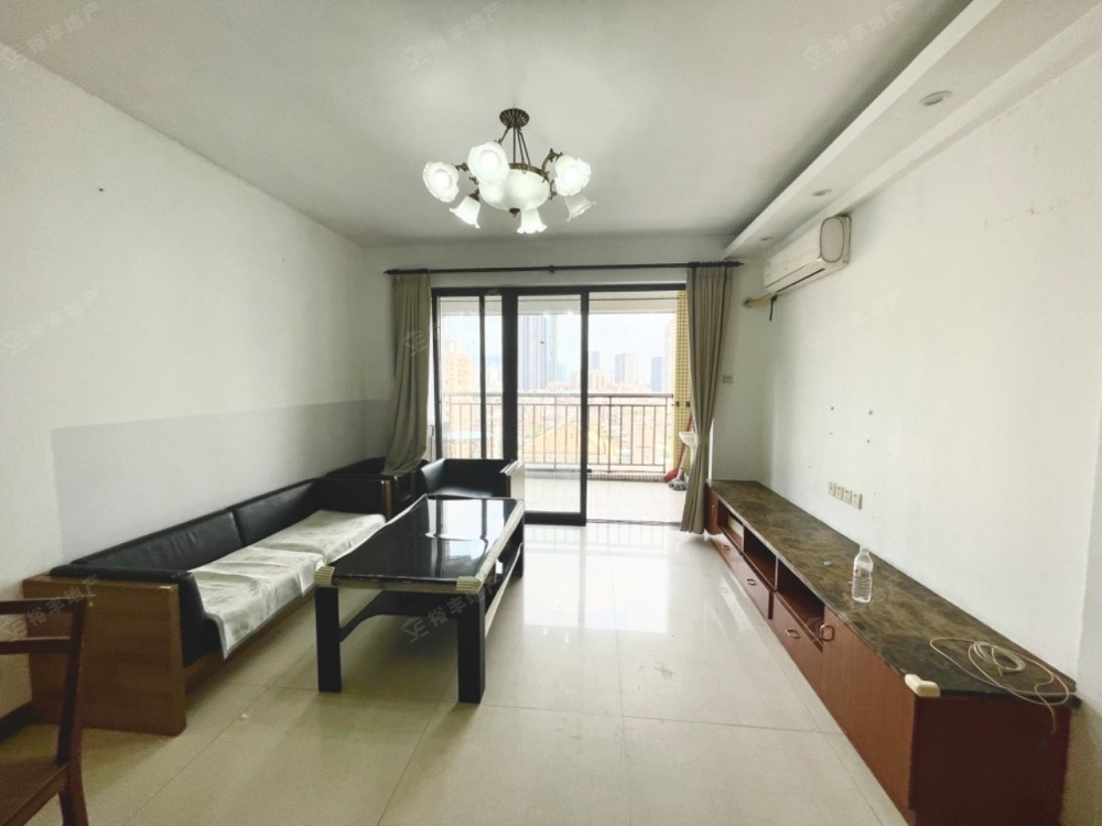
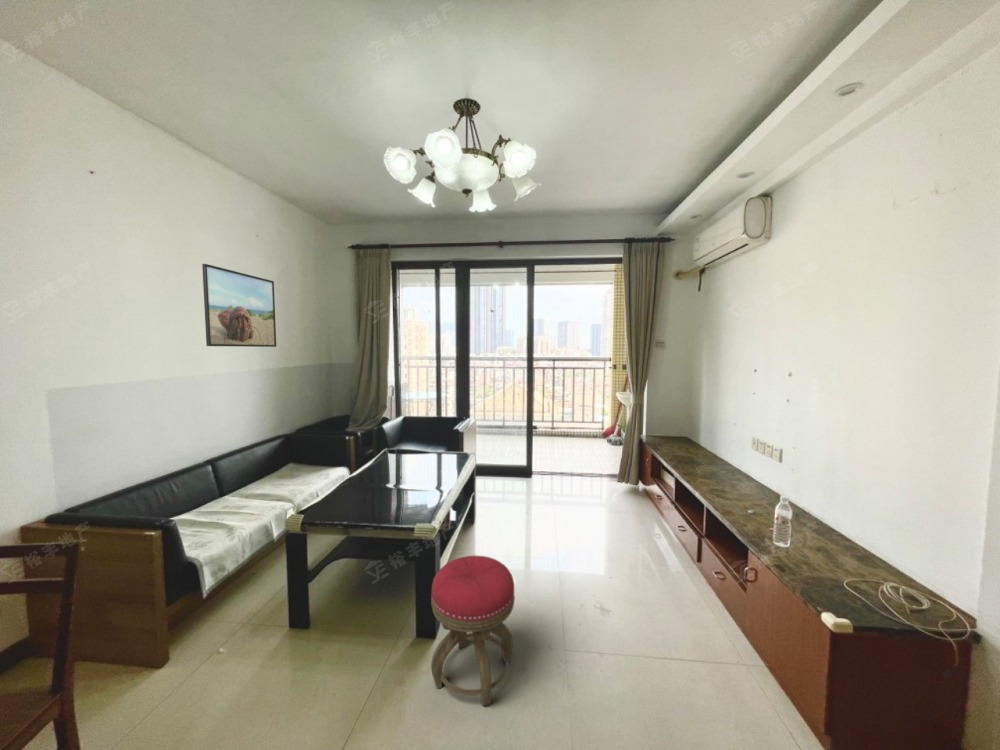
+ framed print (243, 310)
+ stool (473, 622)
